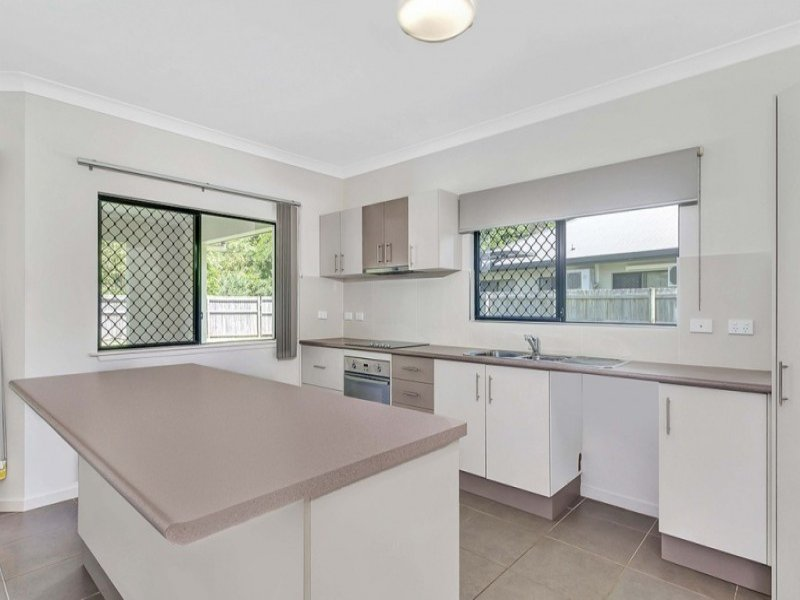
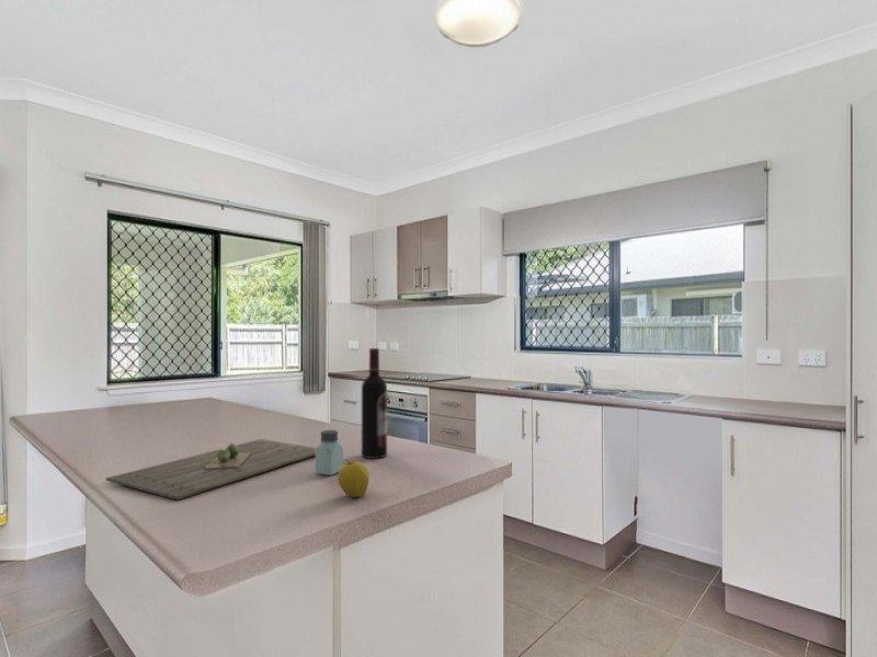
+ apple (353, 477)
+ cutting board (227, 454)
+ wine bottle (374, 402)
+ saltshaker (329, 451)
